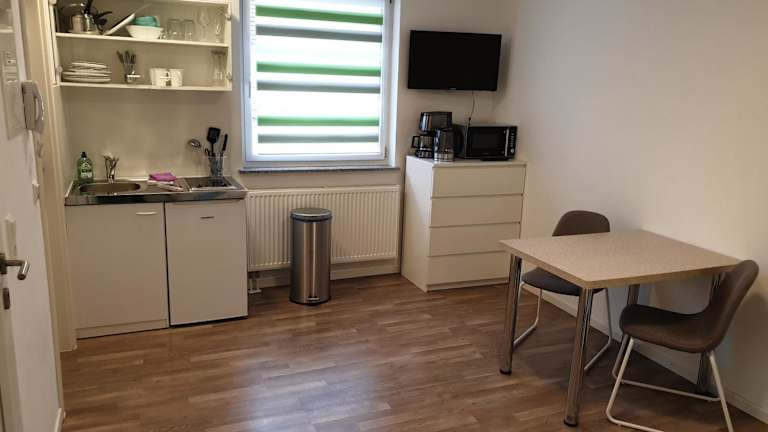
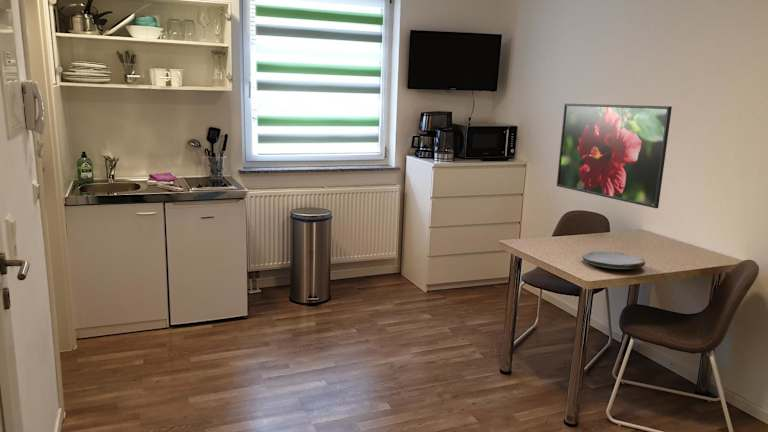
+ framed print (607, 151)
+ plate (613, 260)
